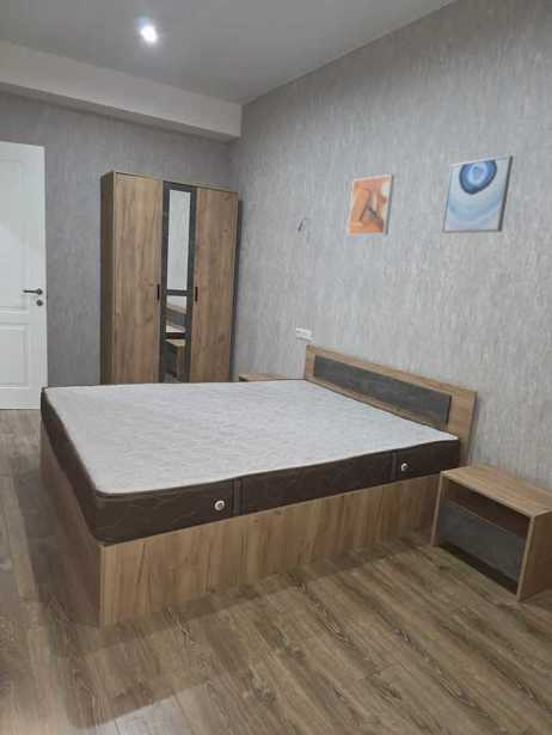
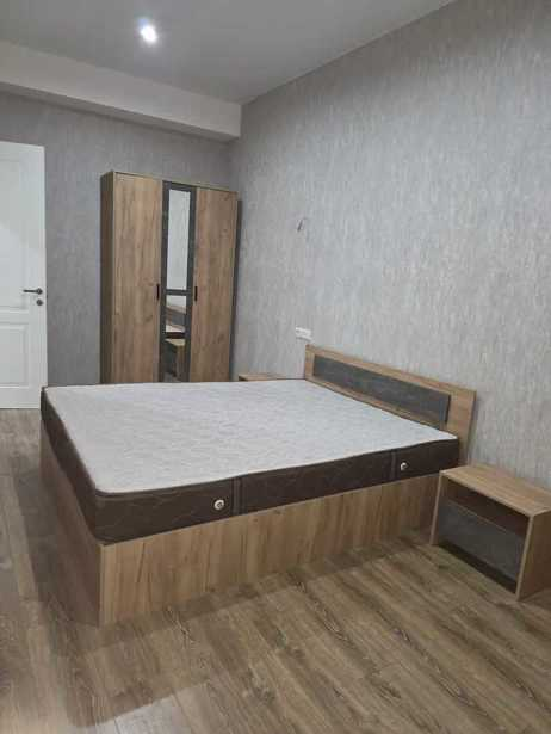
- wall art (474, 196)
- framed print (369, 206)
